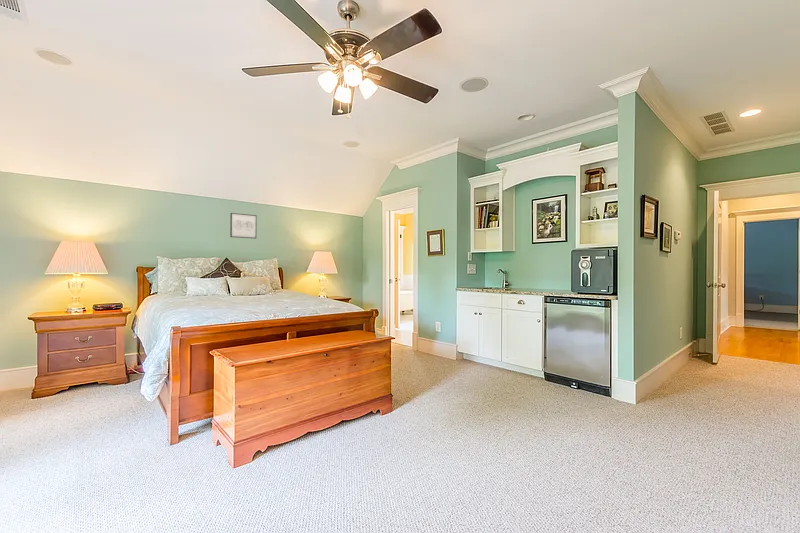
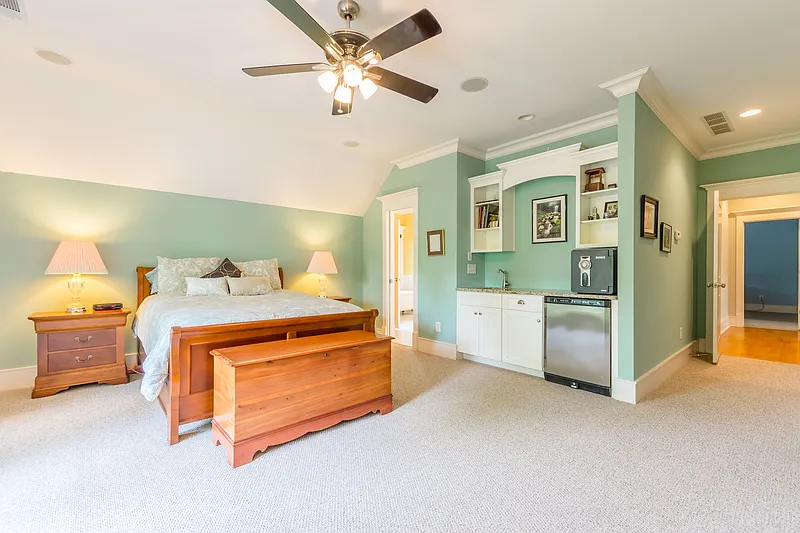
- wall art (243, 226)
